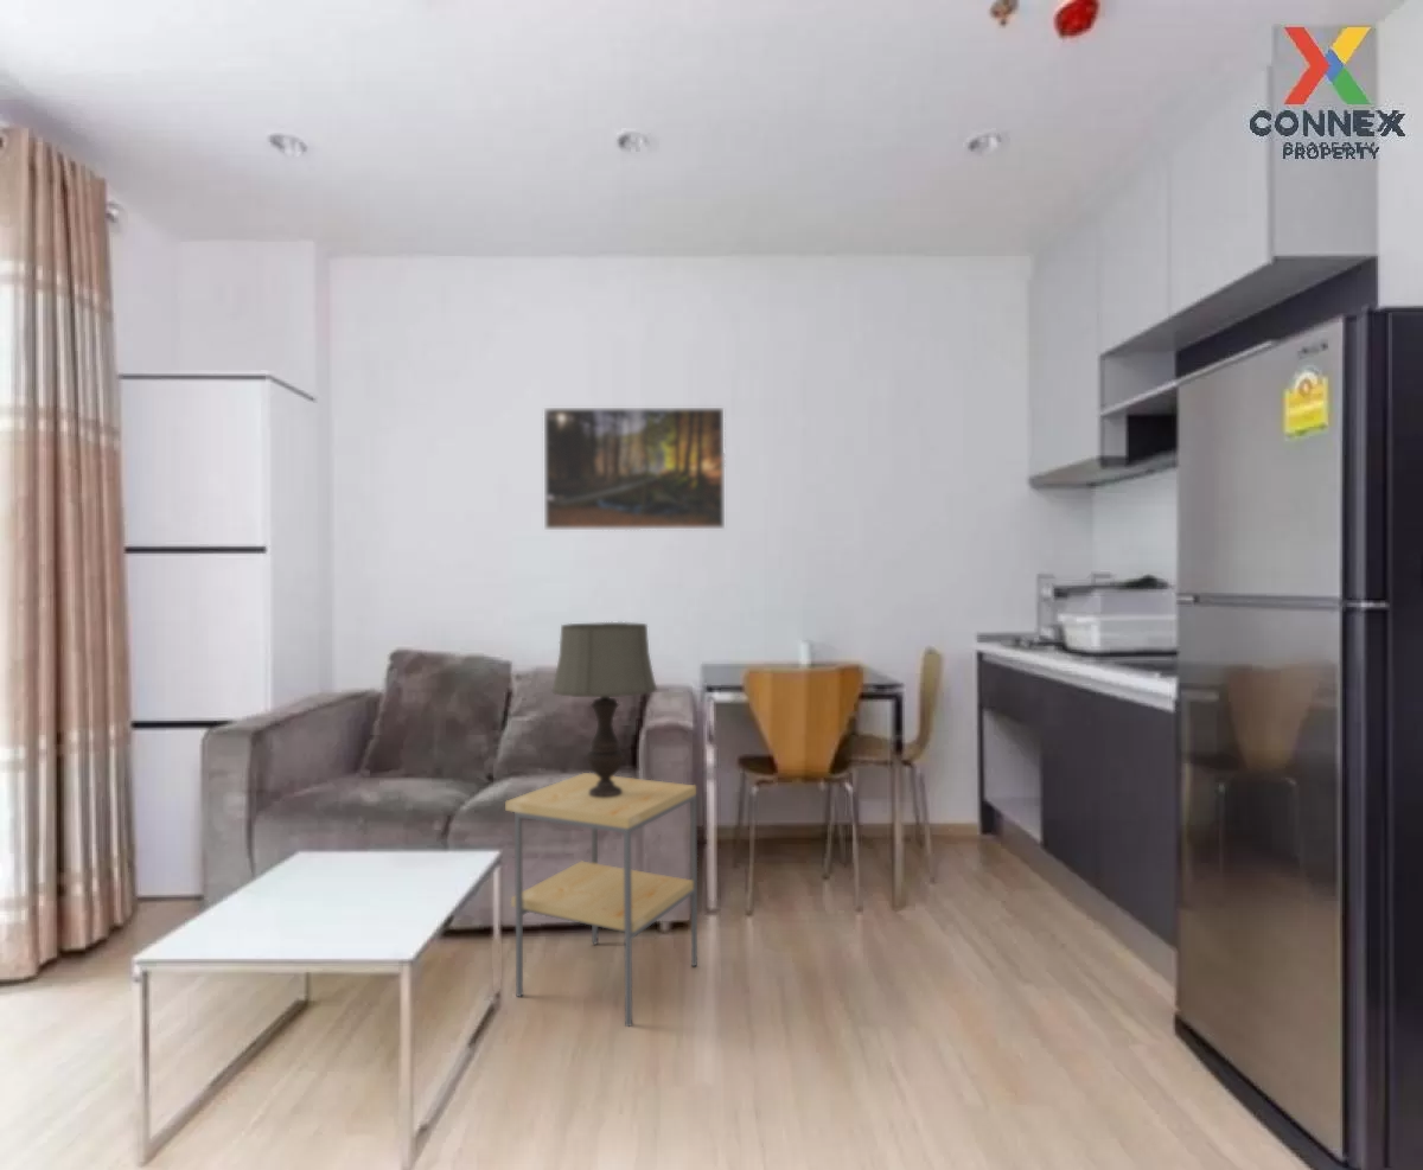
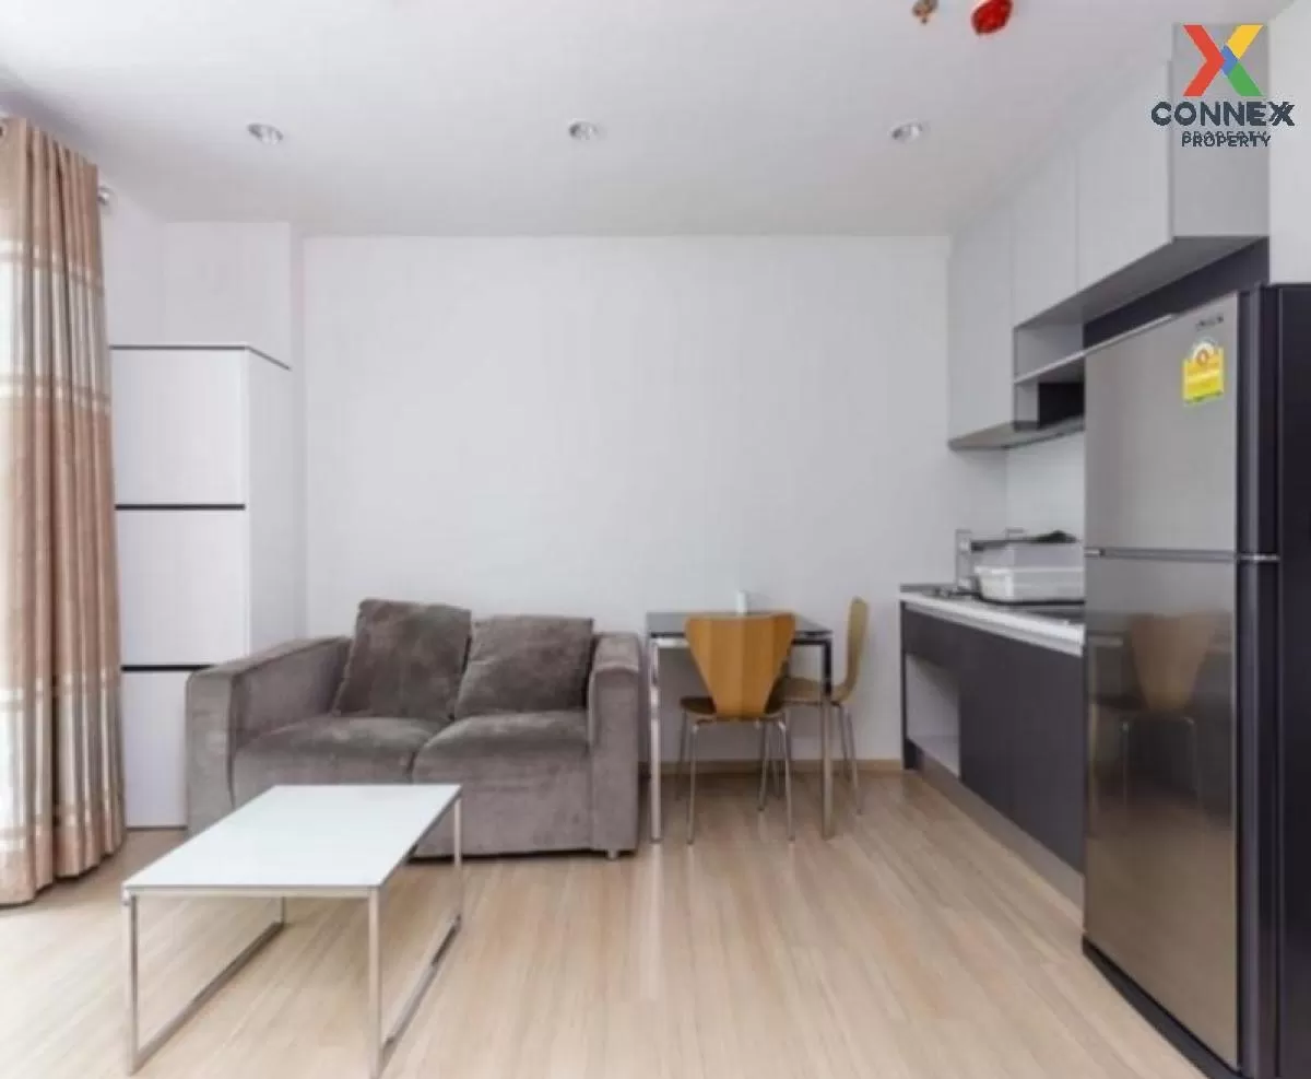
- side table (604, 886)
- table lamp (605, 708)
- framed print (634, 468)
